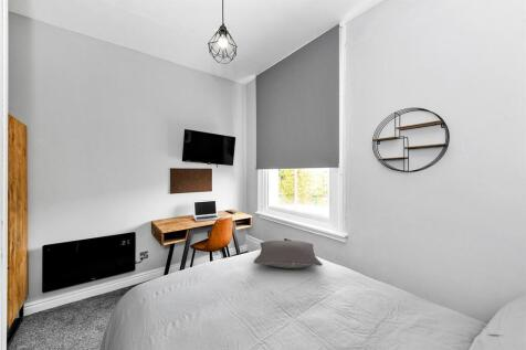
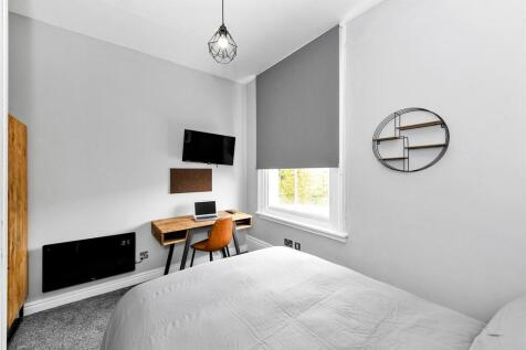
- pillow (286, 252)
